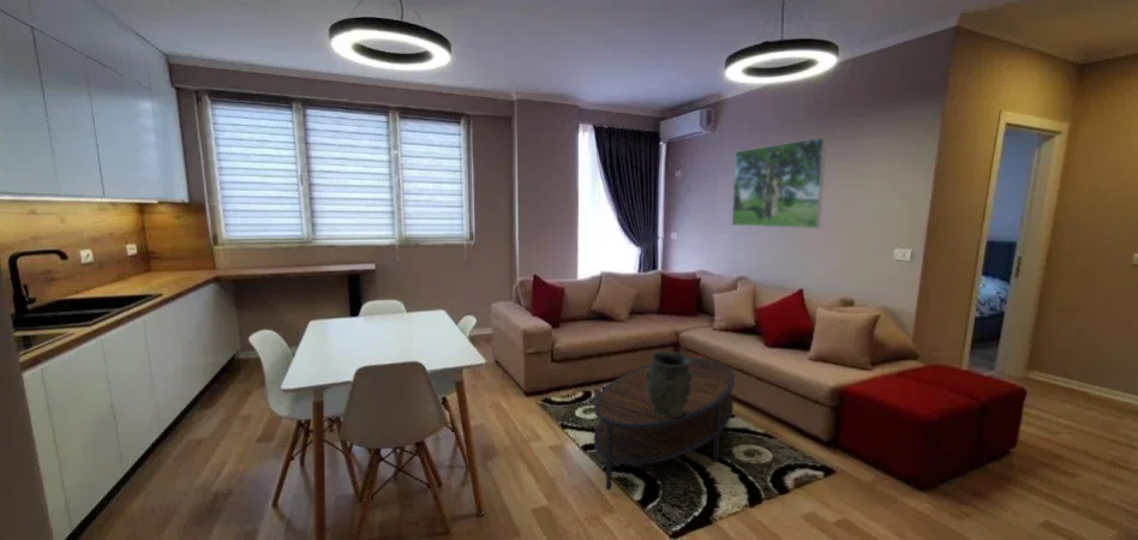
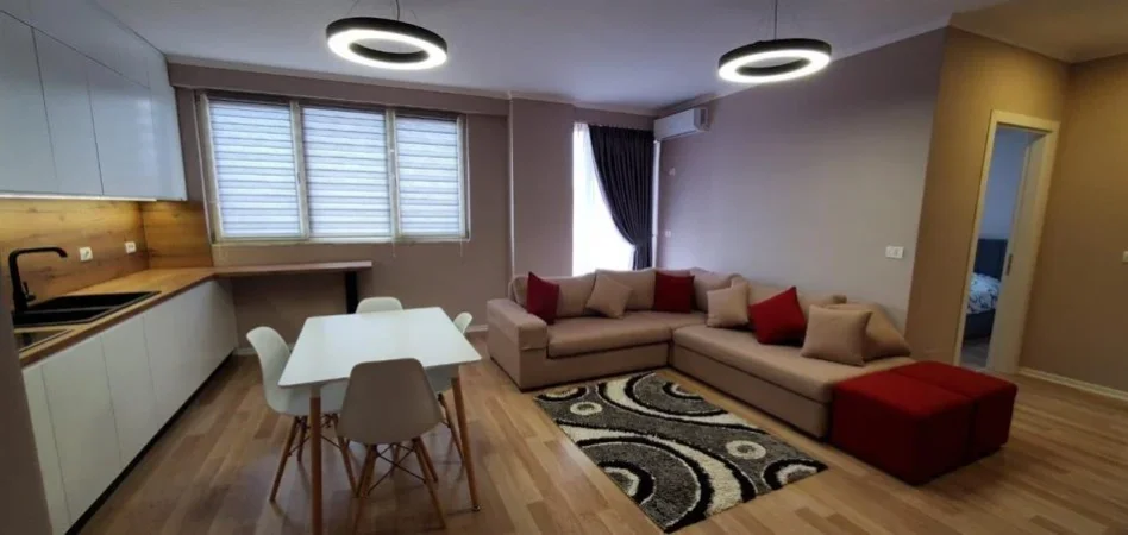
- coffee table (669, 416)
- vase (669, 383)
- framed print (773, 186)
